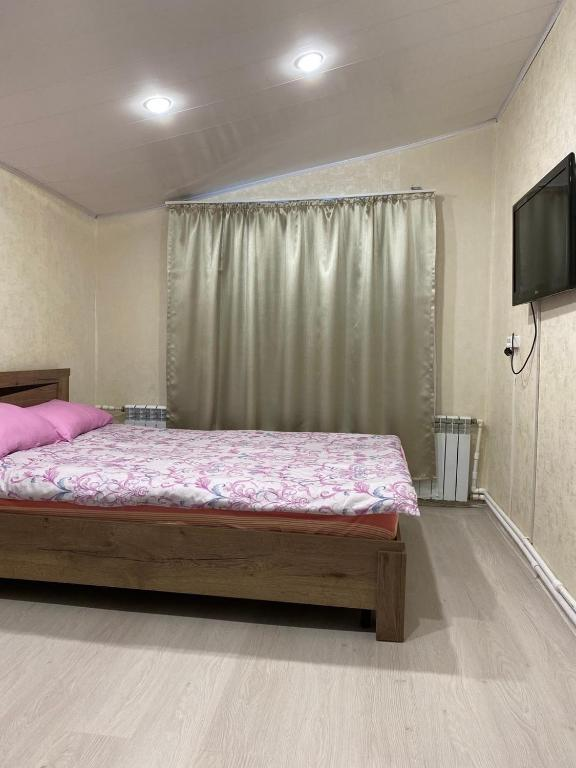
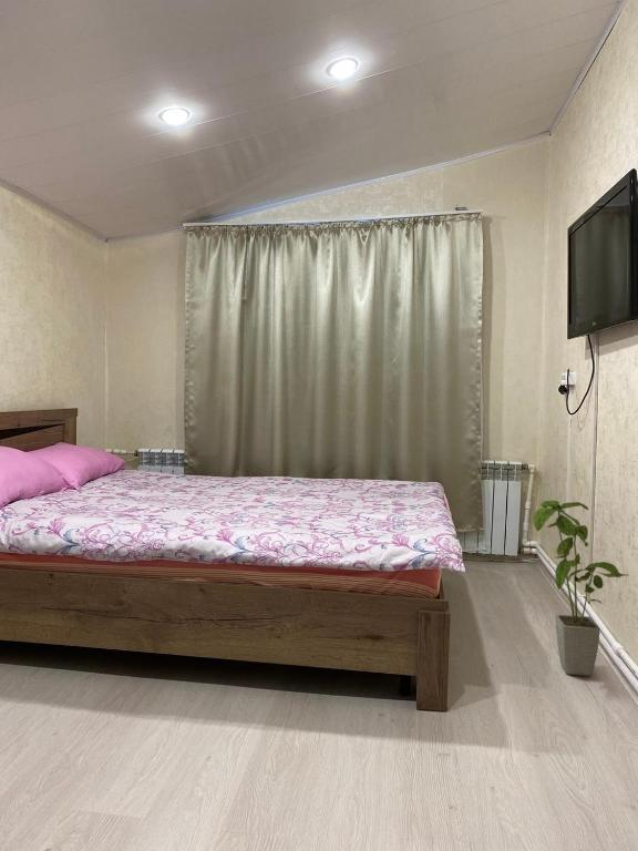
+ house plant (574, 588)
